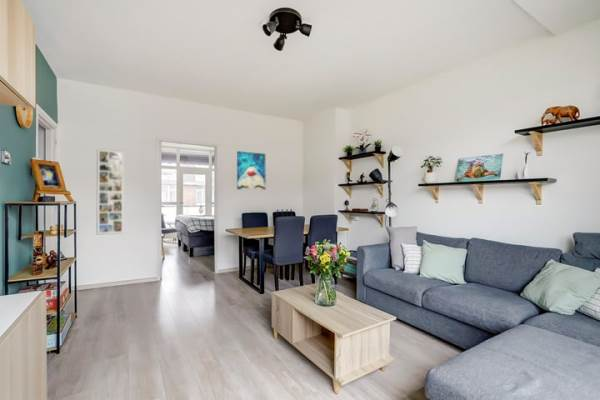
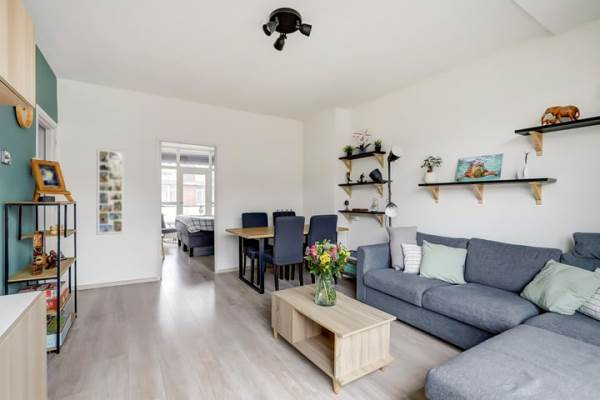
- wall art (251, 171)
